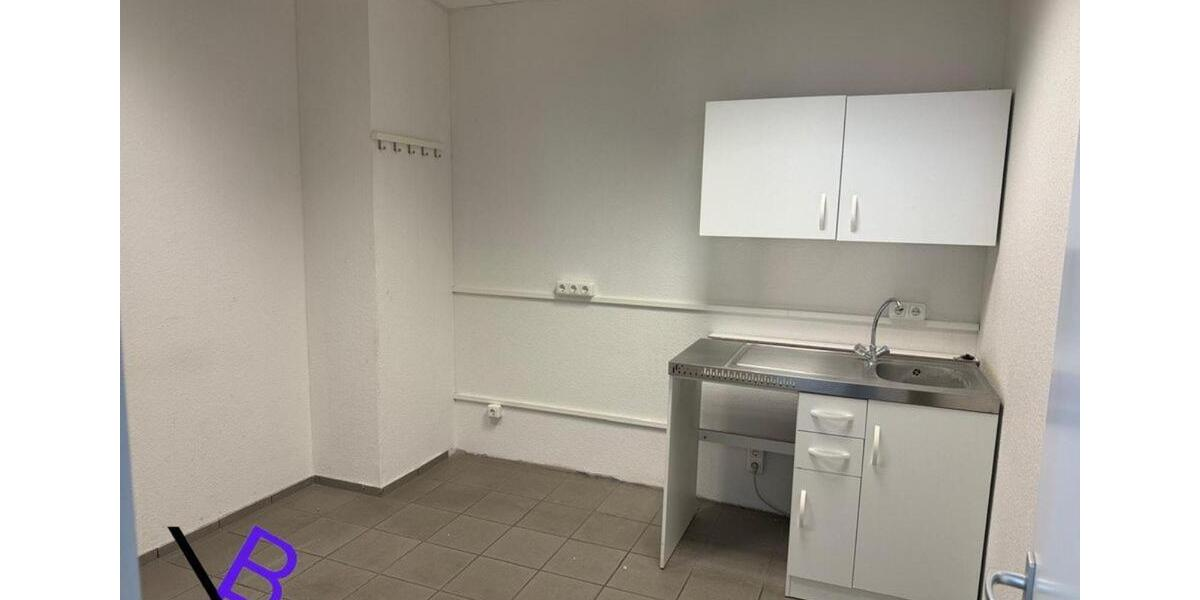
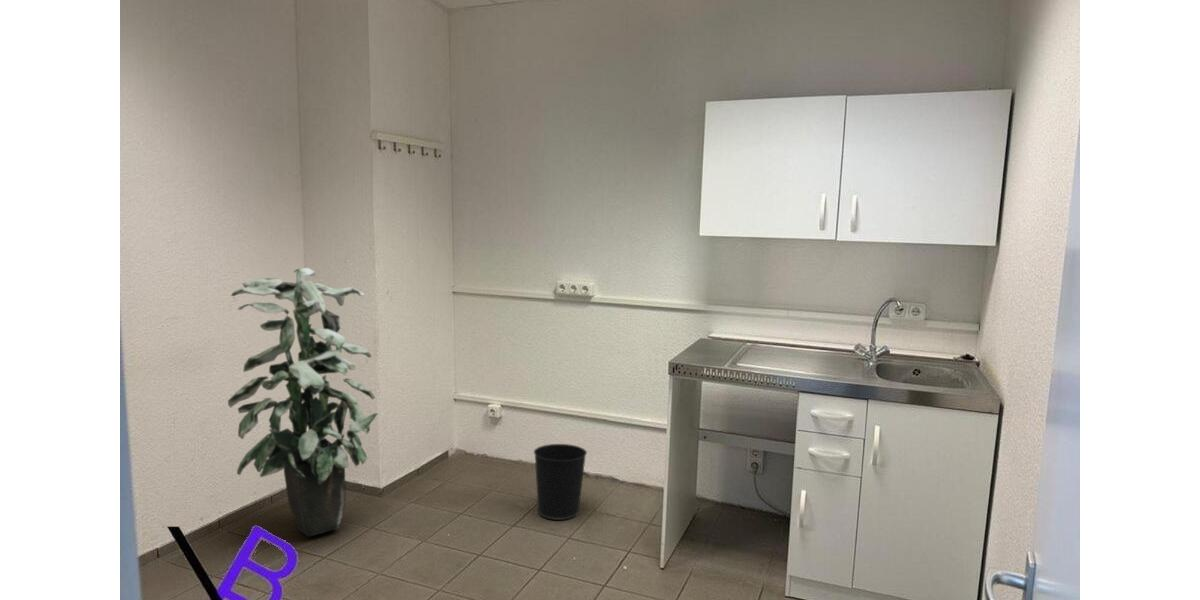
+ wastebasket (559, 481)
+ indoor plant (304, 400)
